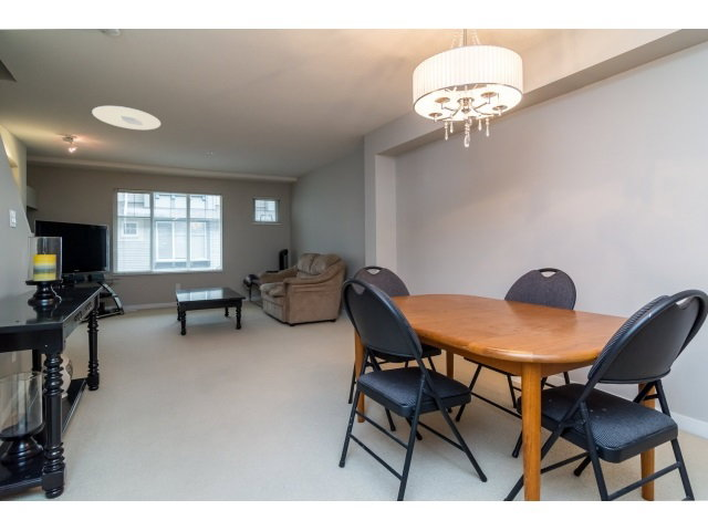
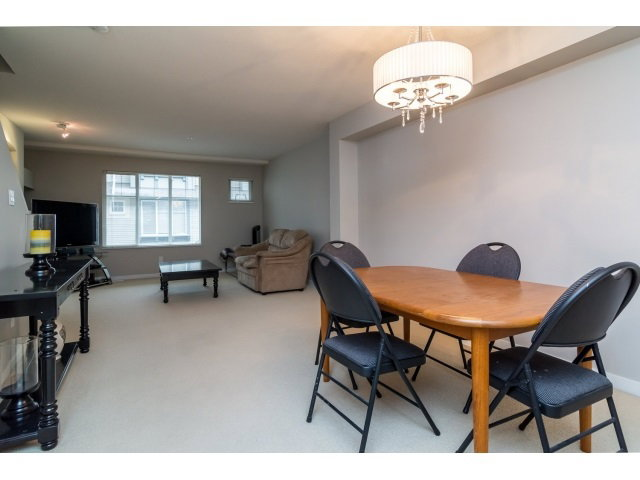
- ceiling light (127, 115)
